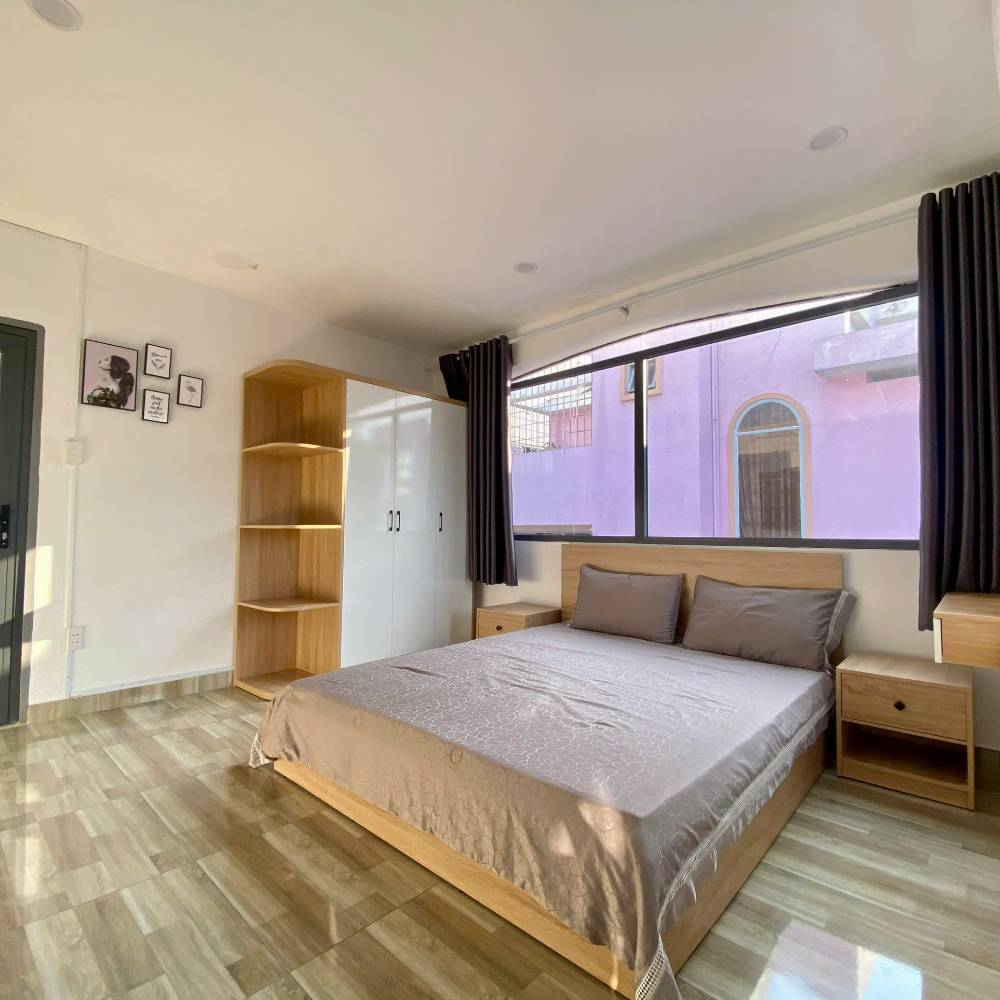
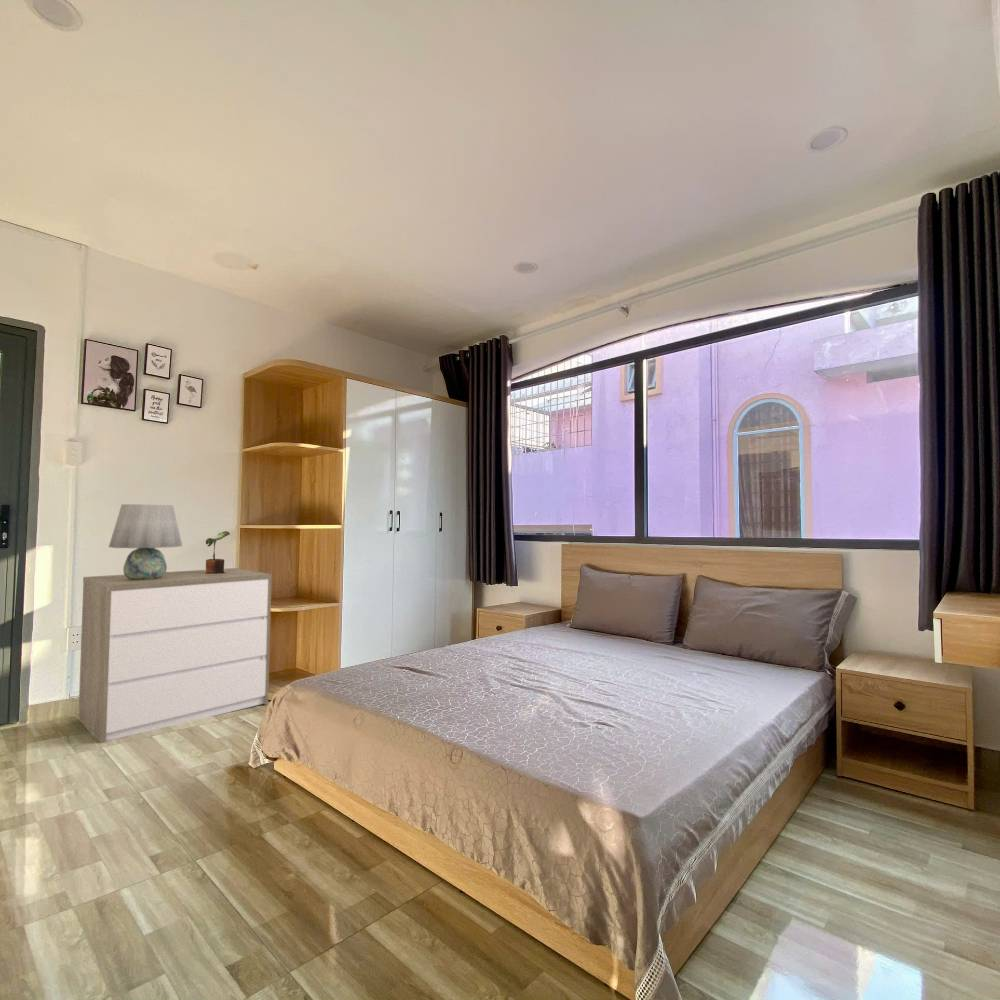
+ table lamp (146, 541)
+ dresser (179, 642)
+ potted plant (214, 551)
